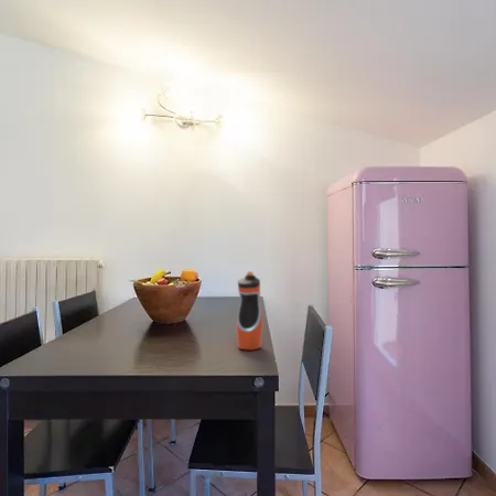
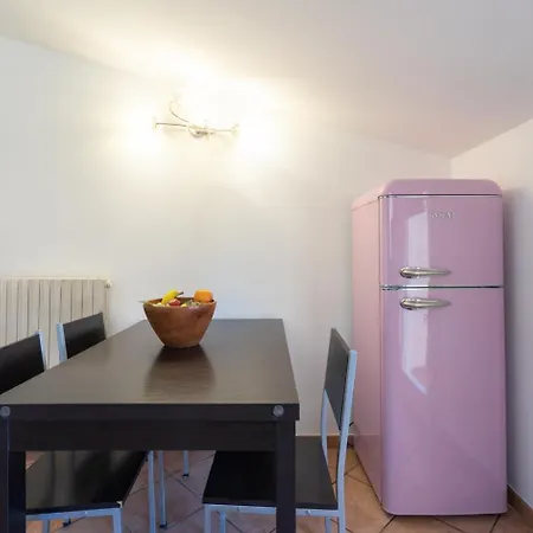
- water bottle (249, 309)
